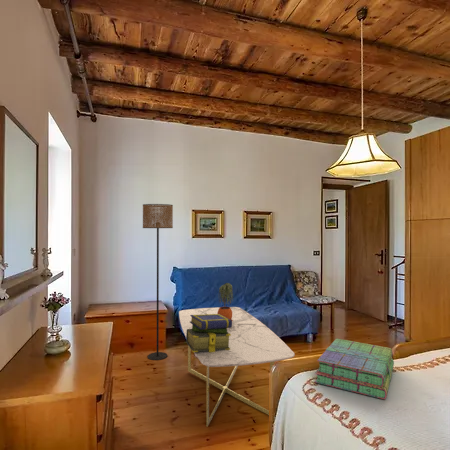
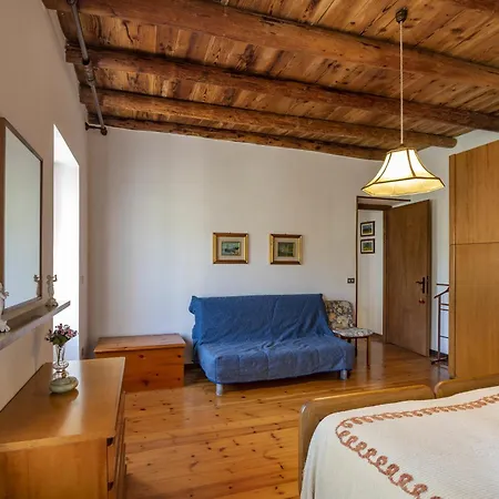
- stack of books (356, 364)
- potted plant (225, 302)
- stack of books (209, 330)
- coffee table (225, 359)
- floor lamp (157, 280)
